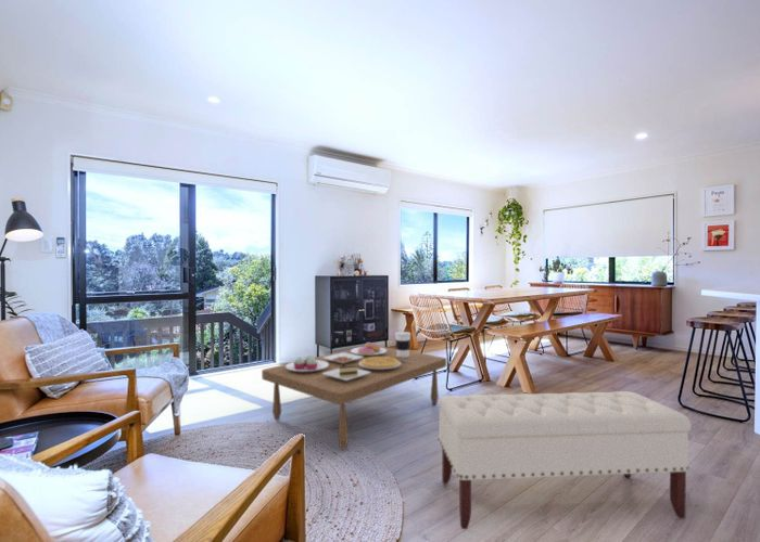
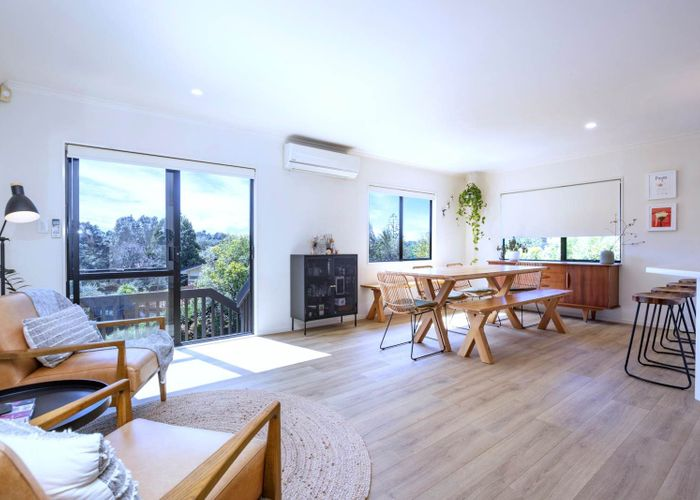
- bench (554, 451)
- coffee table (359, 374)
